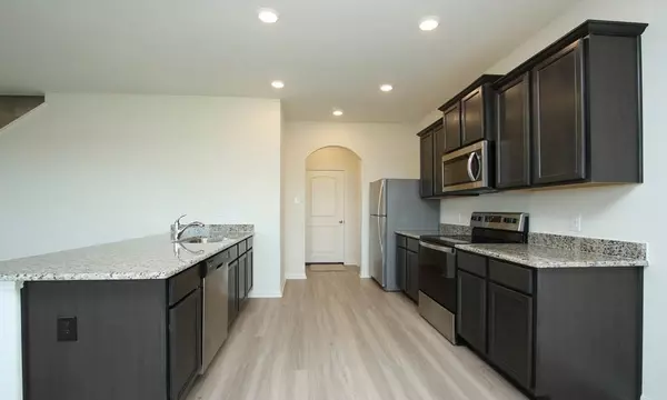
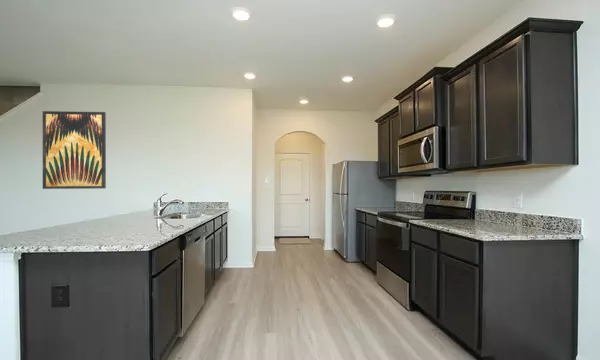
+ wall art (74, 150)
